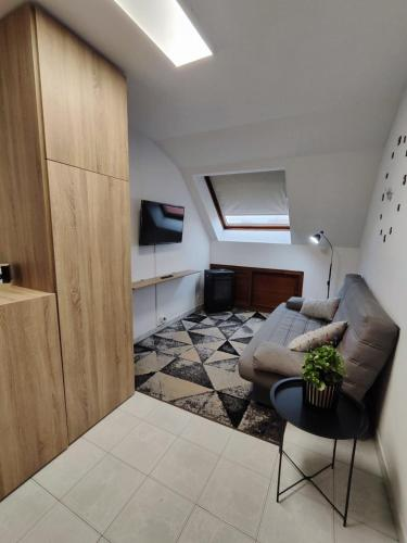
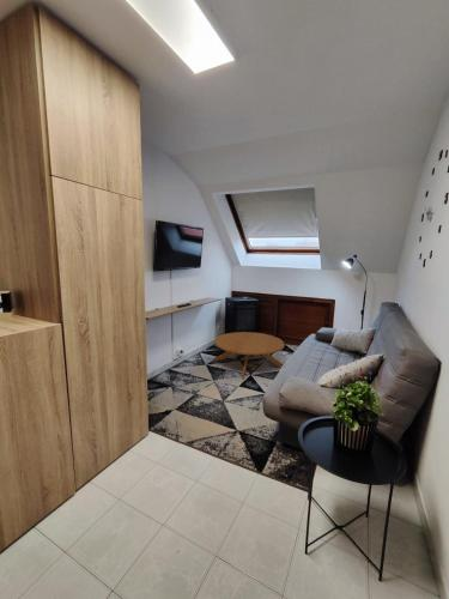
+ coffee table (248, 352)
